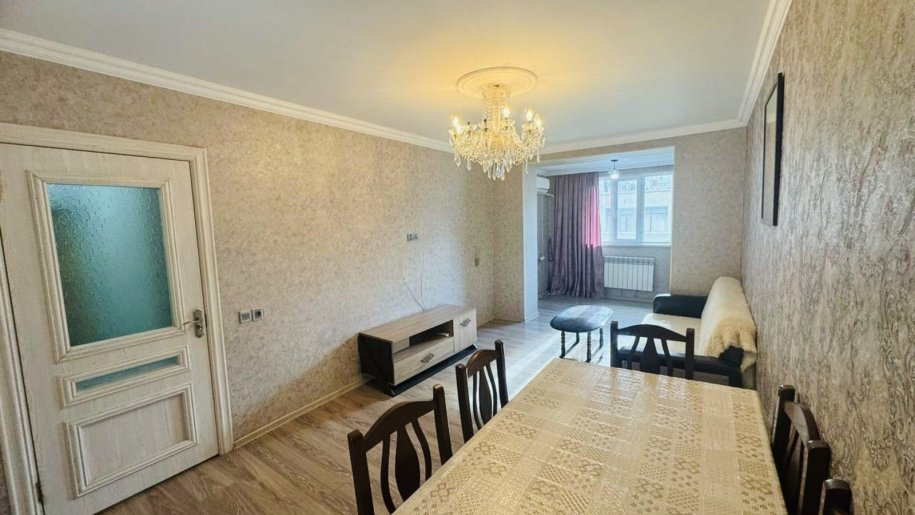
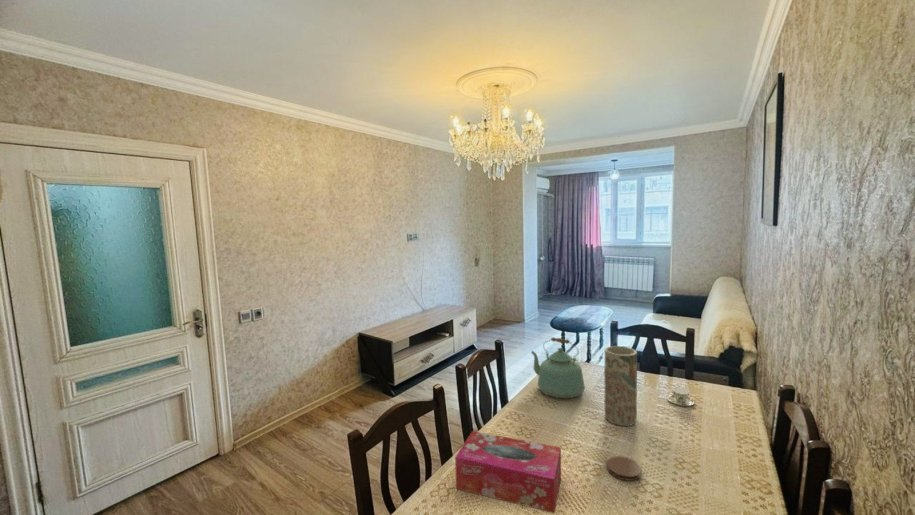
+ kettle (556, 363)
+ vase (620, 384)
+ tissue box (509, 467)
+ teacup (680, 396)
+ coaster (623, 468)
